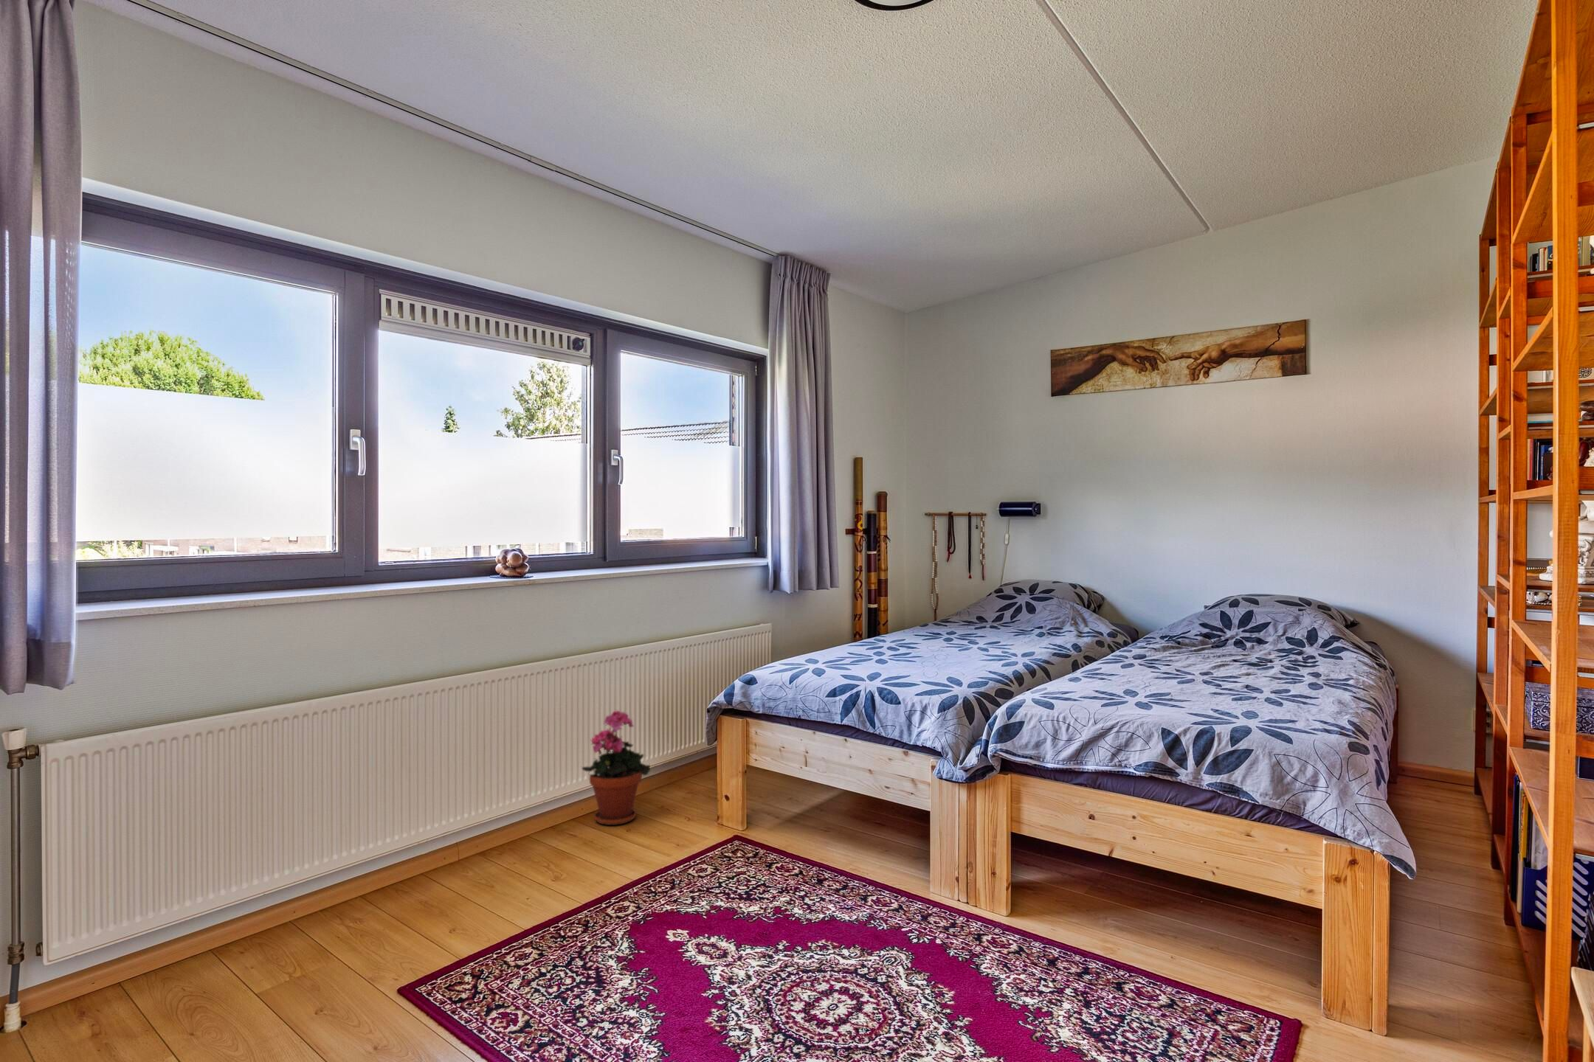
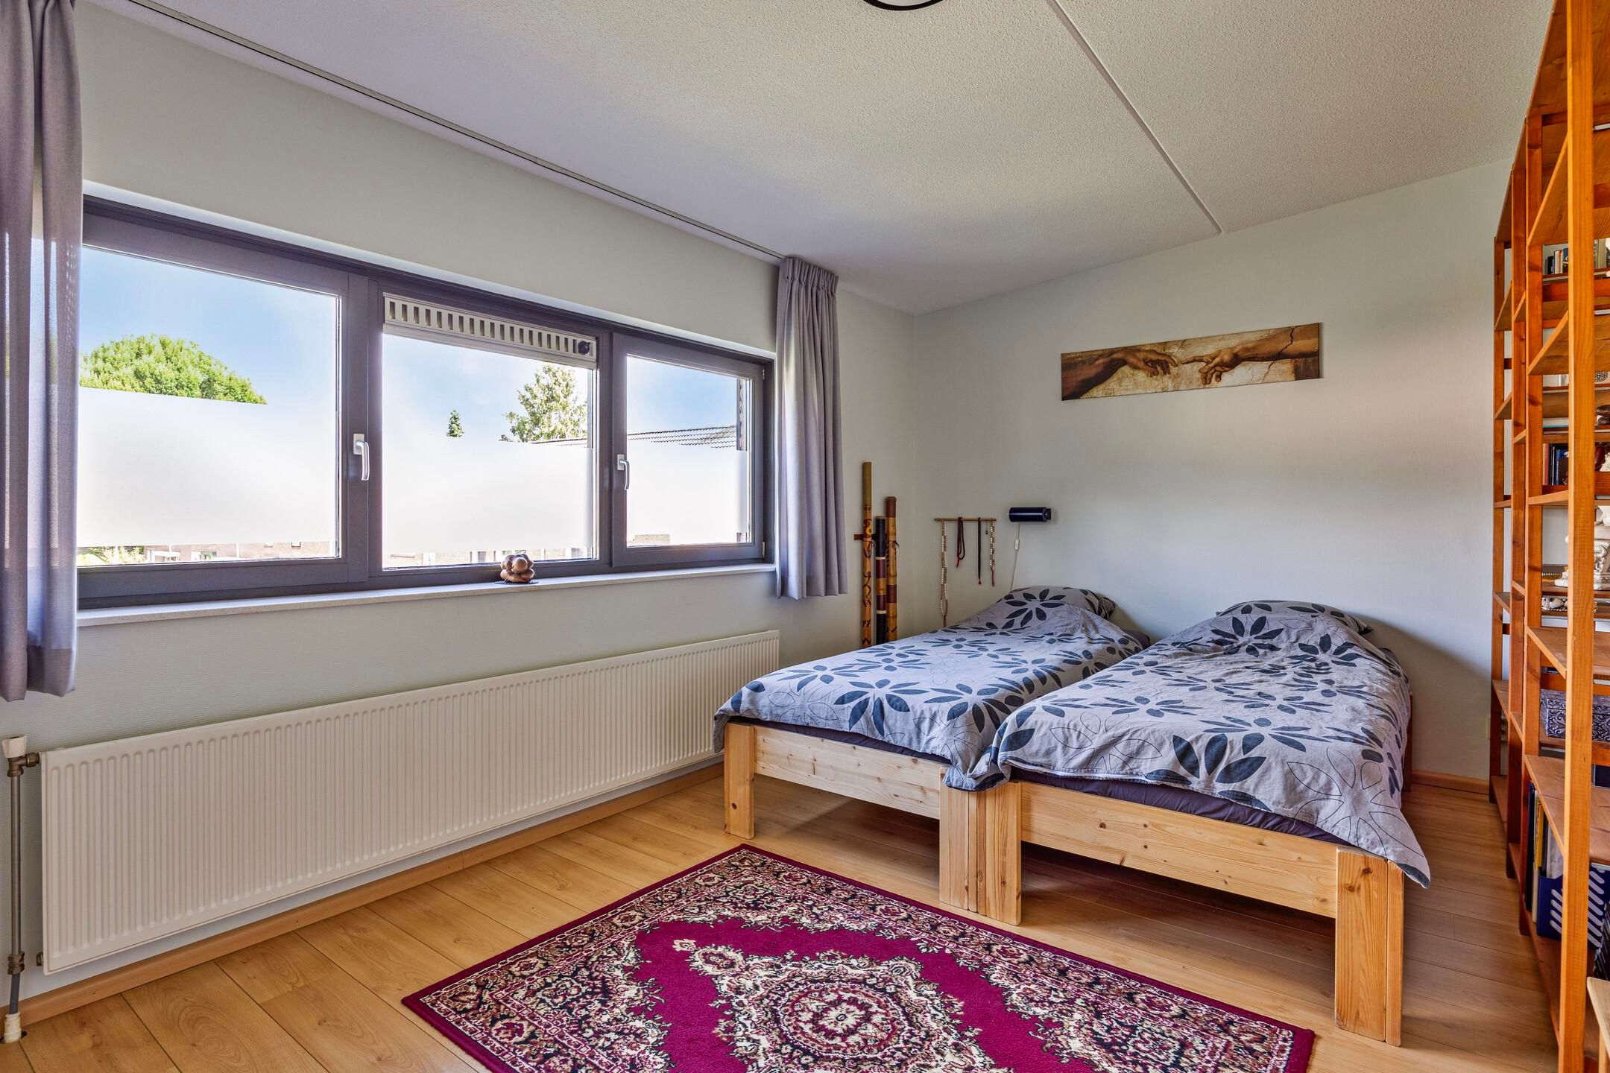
- potted plant (614, 764)
